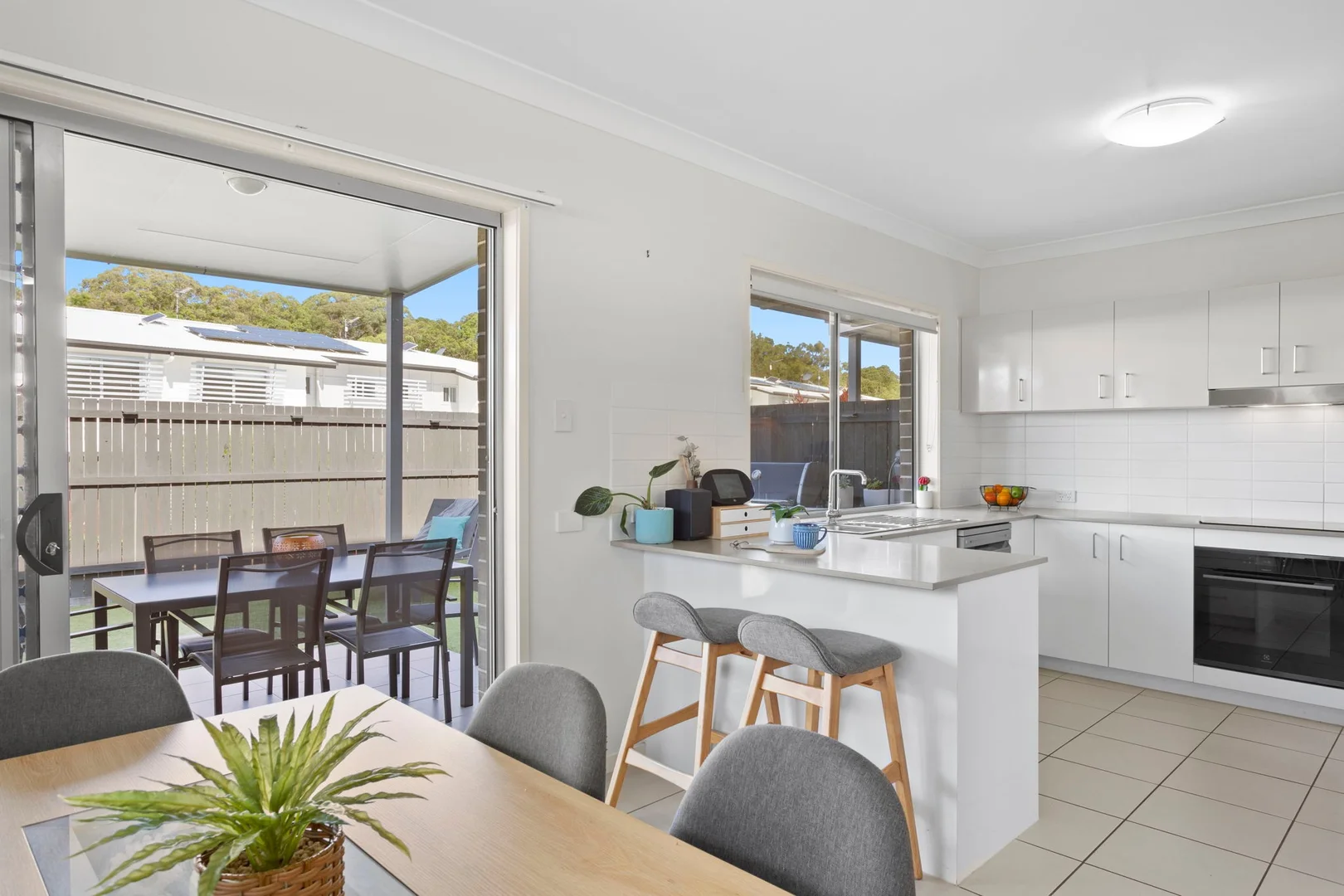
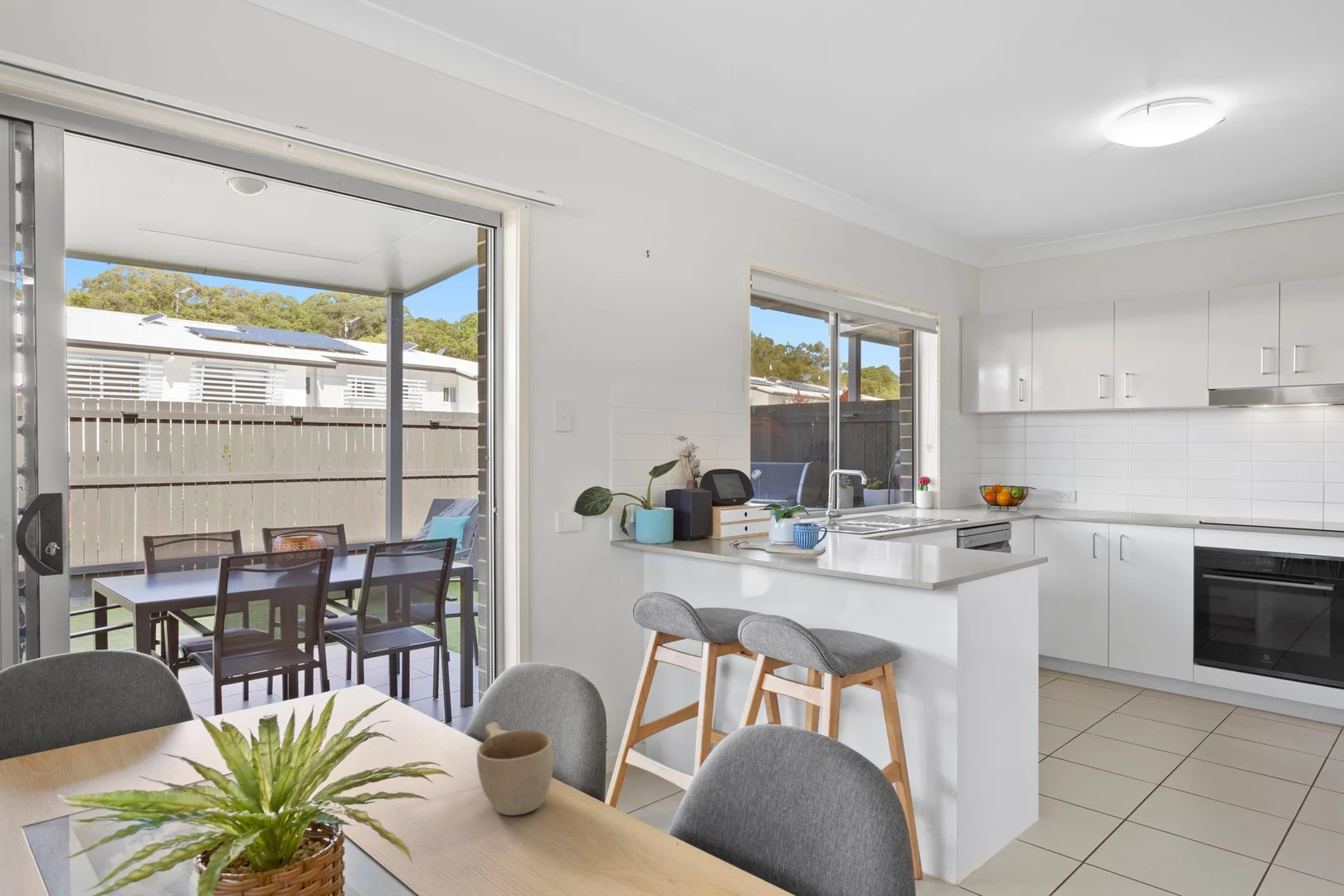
+ cup (512, 767)
